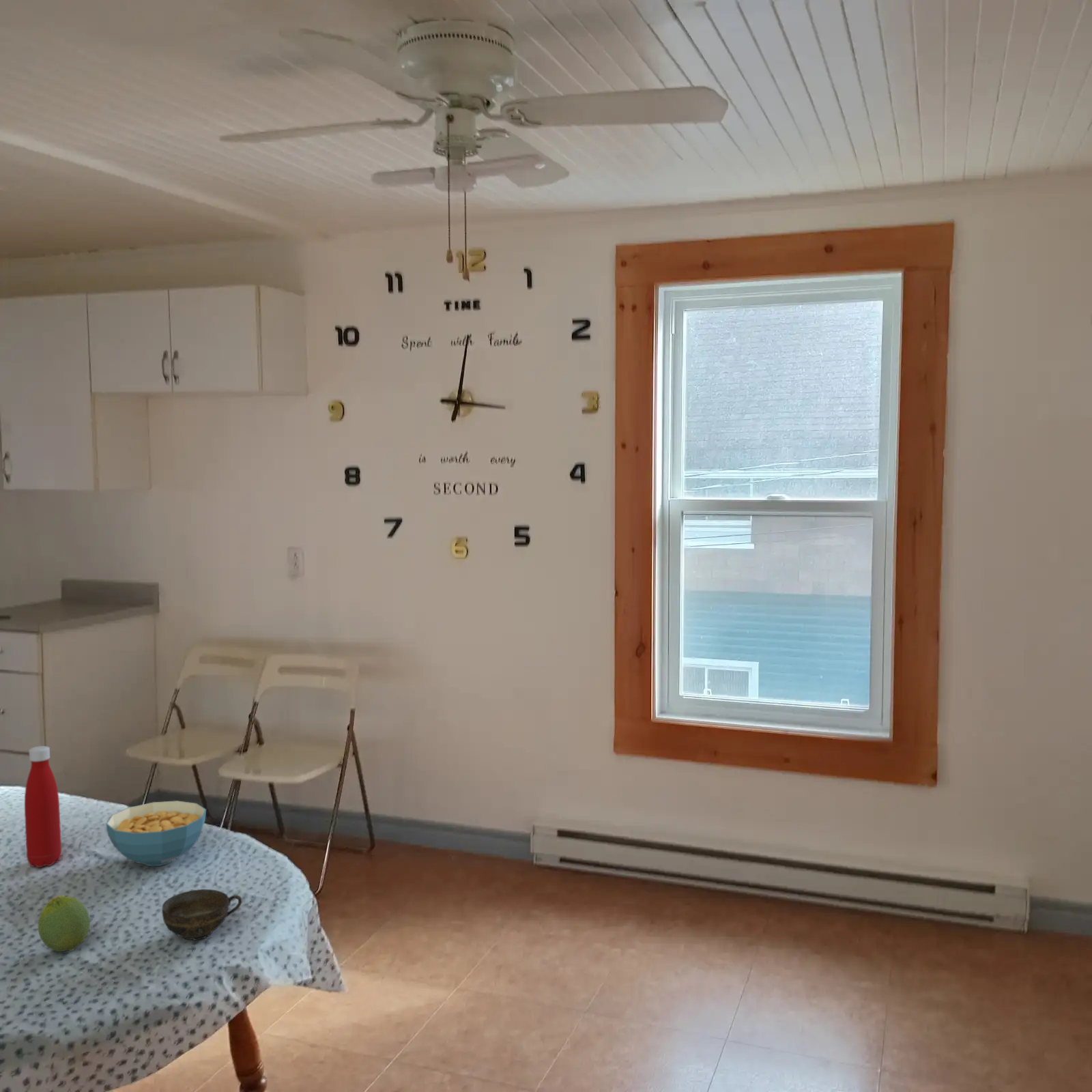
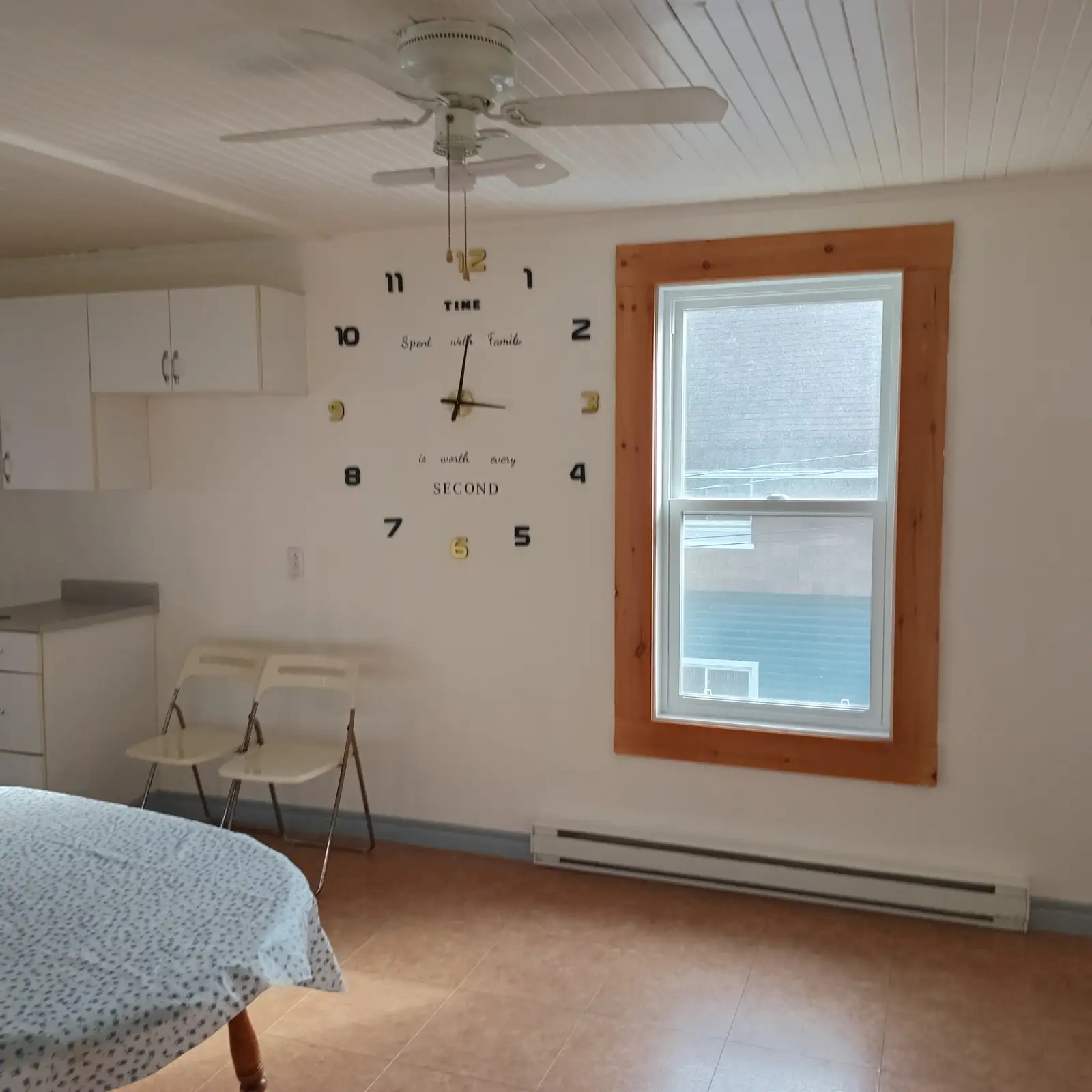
- fruit (63, 923)
- bottle (42, 805)
- cereal bowl (158, 838)
- cup (203, 916)
